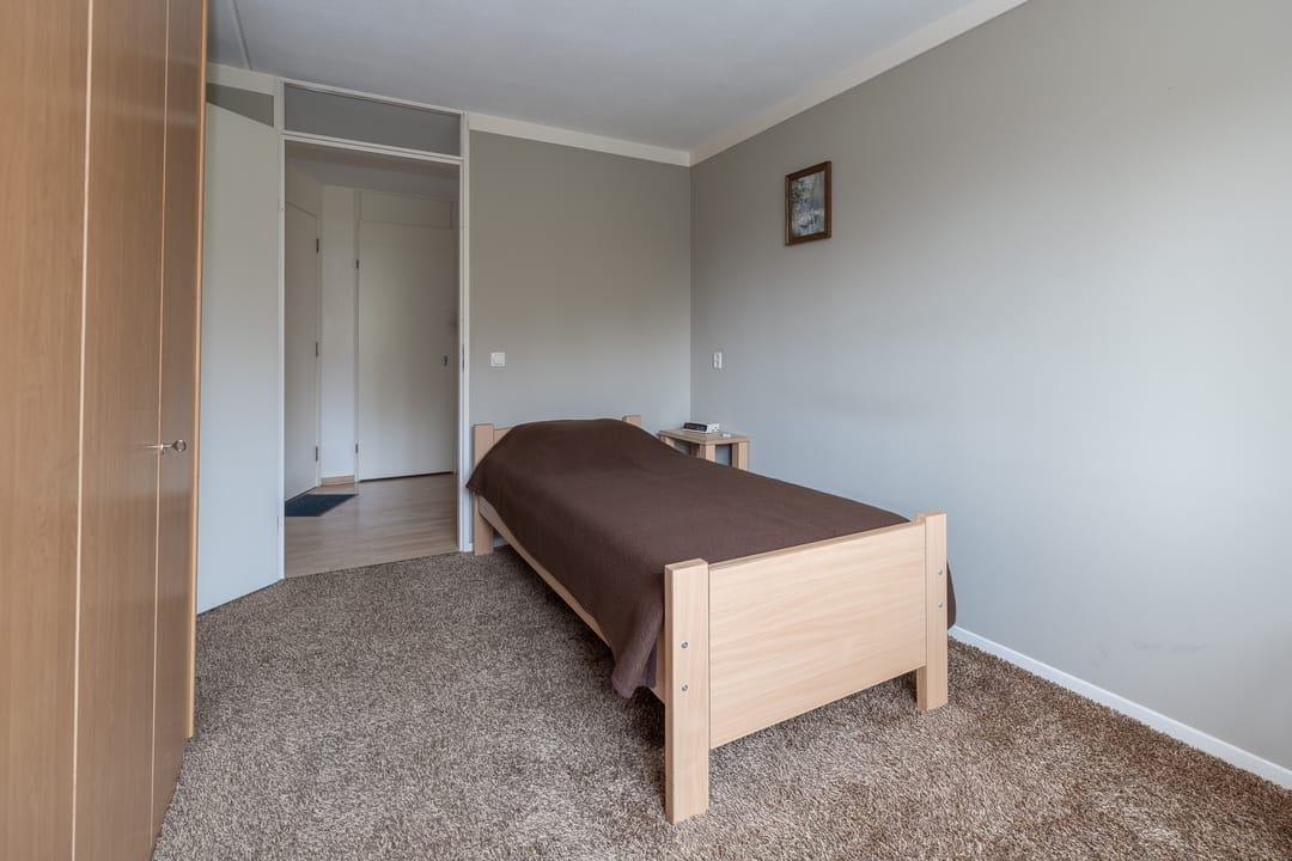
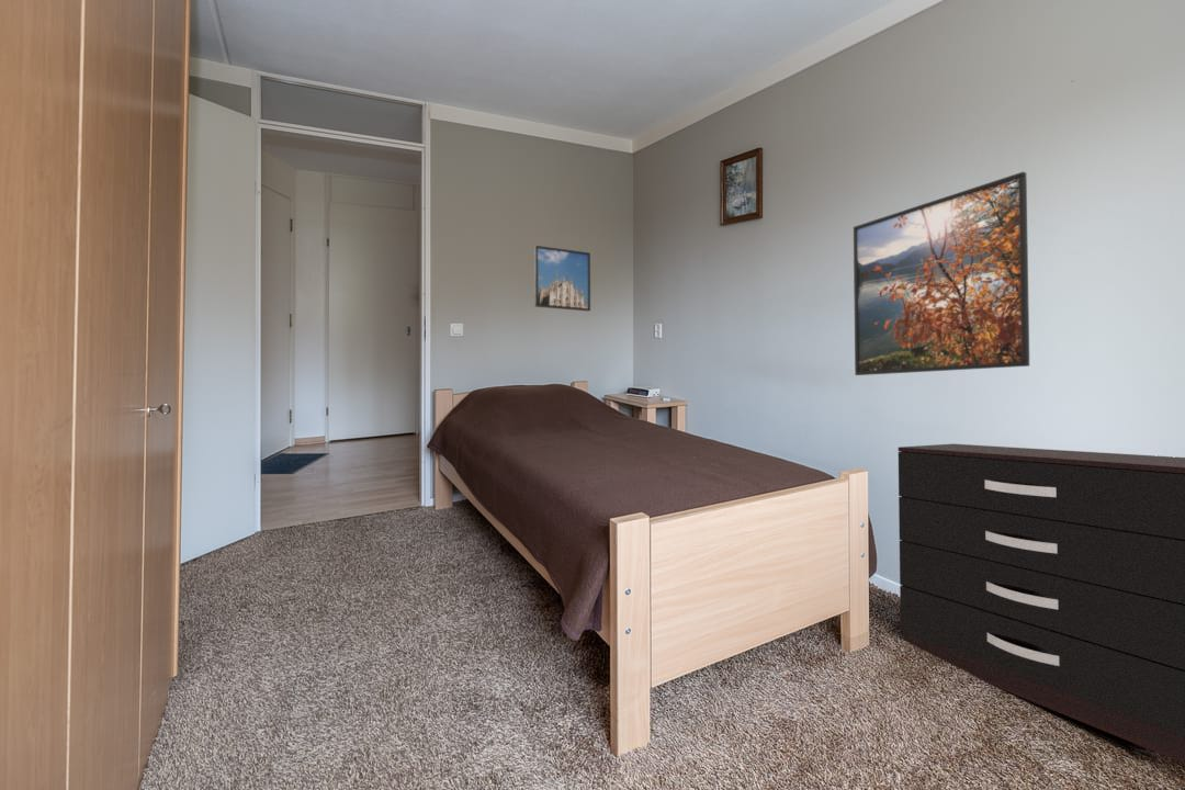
+ dresser (1046, 569)
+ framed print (929, 286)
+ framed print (563, 279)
